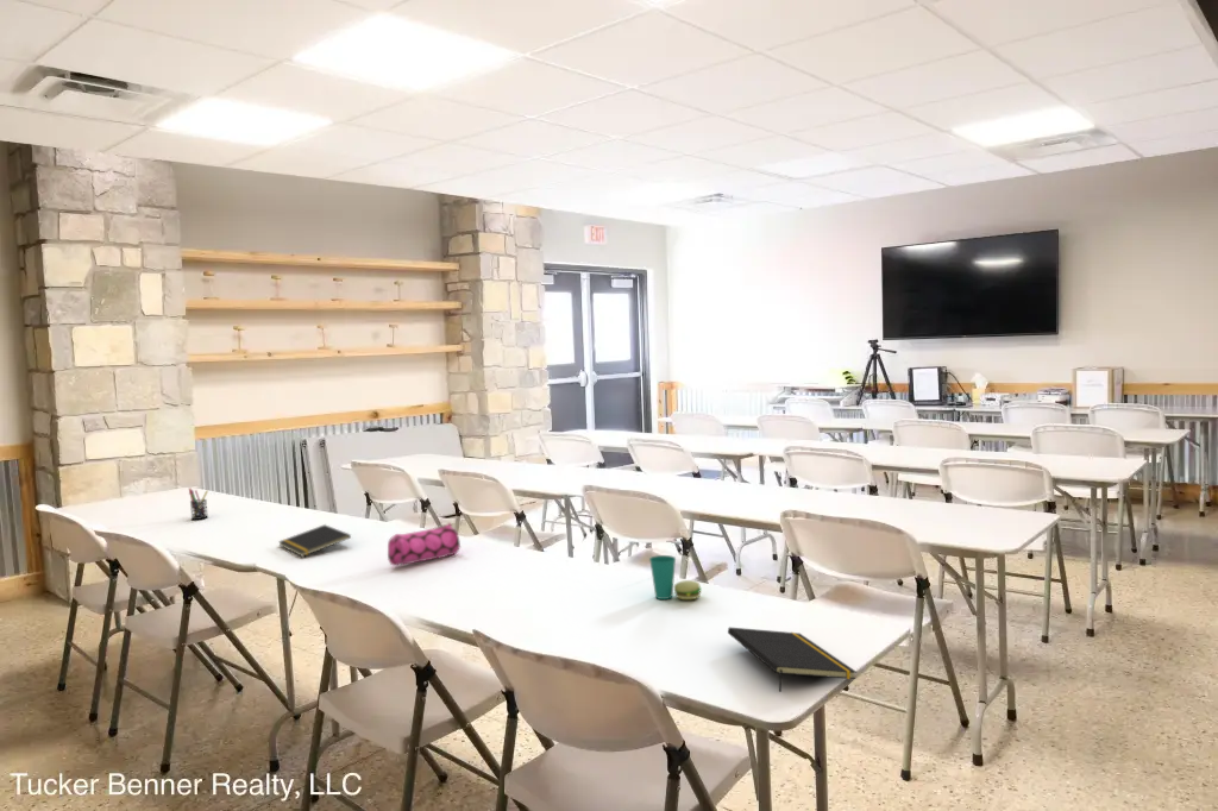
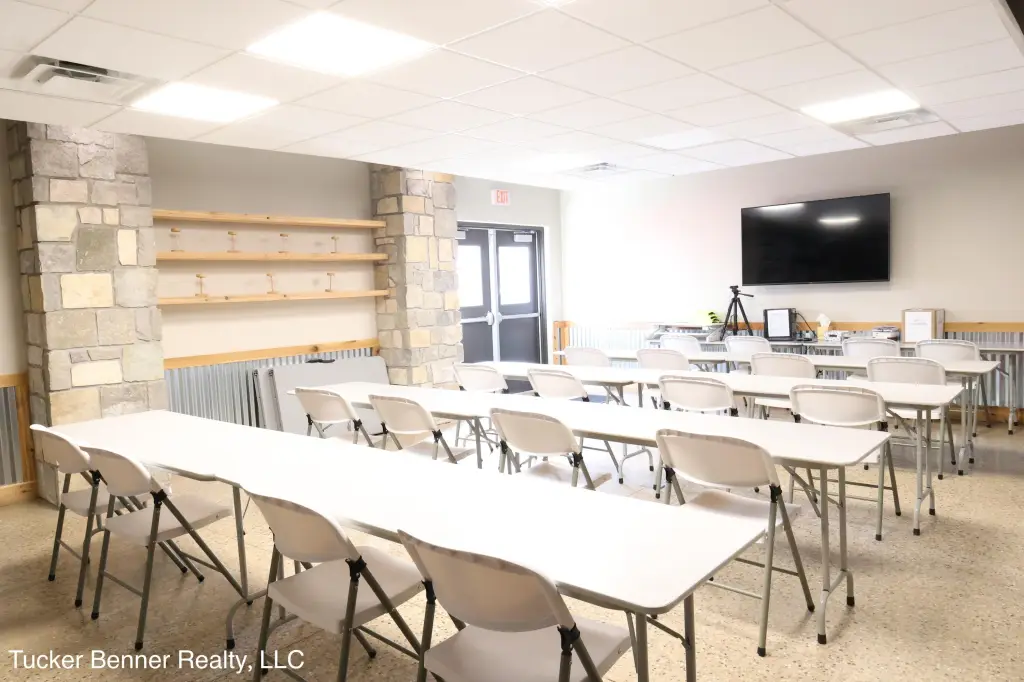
- pencil case (422, 543)
- pen holder (196, 503)
- notepad (789, 652)
- notepad (314, 539)
- cup (673, 578)
